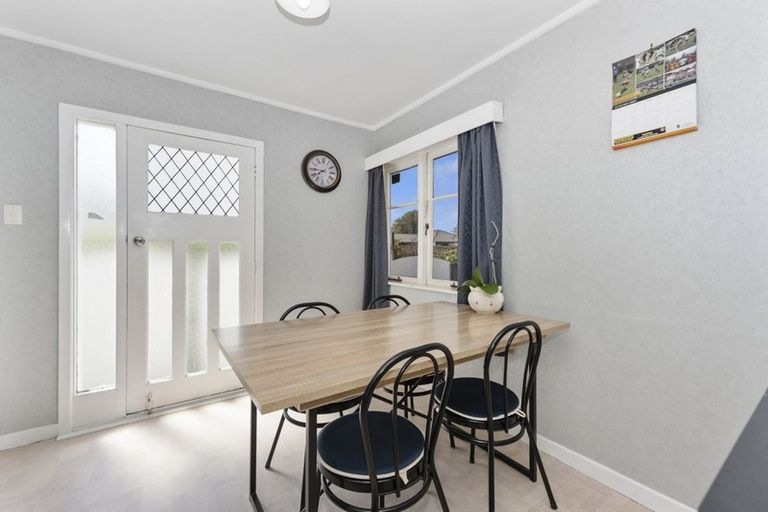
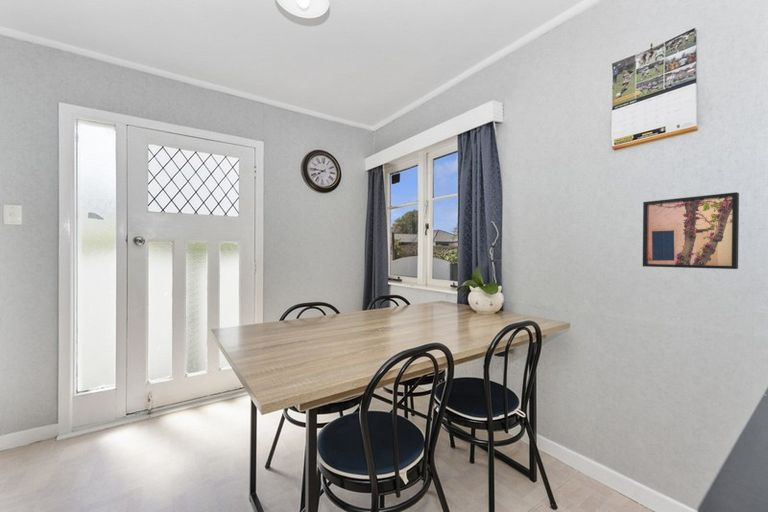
+ wall art (686, 232)
